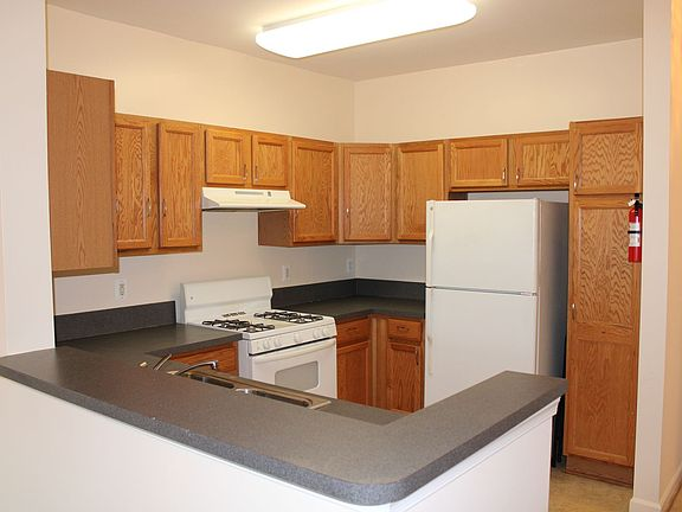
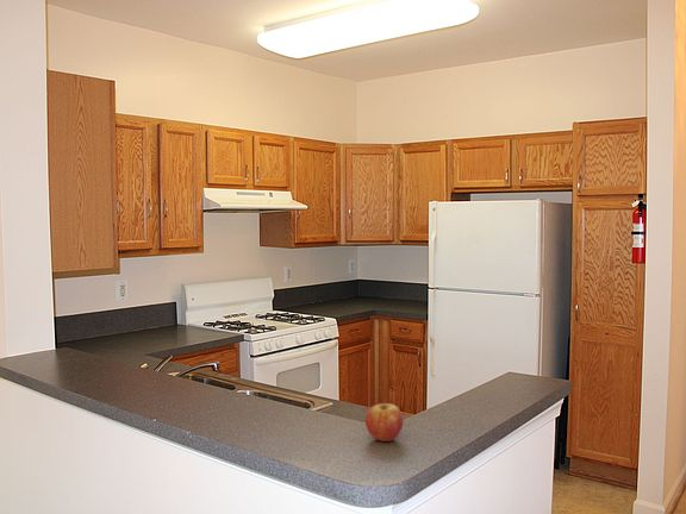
+ fruit (383, 420)
